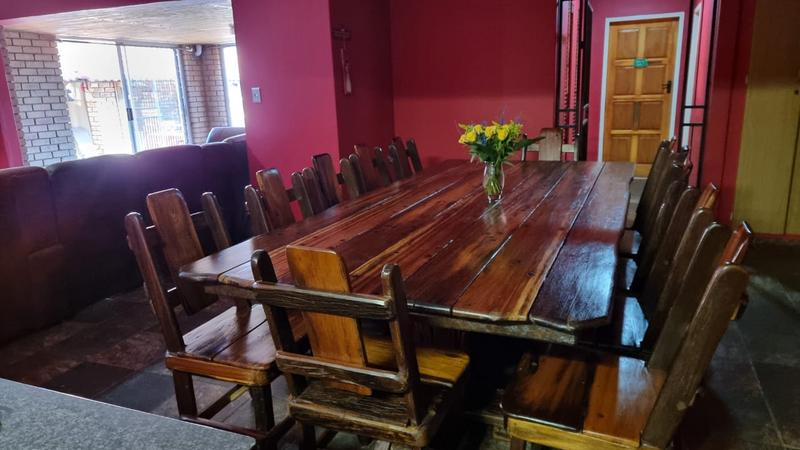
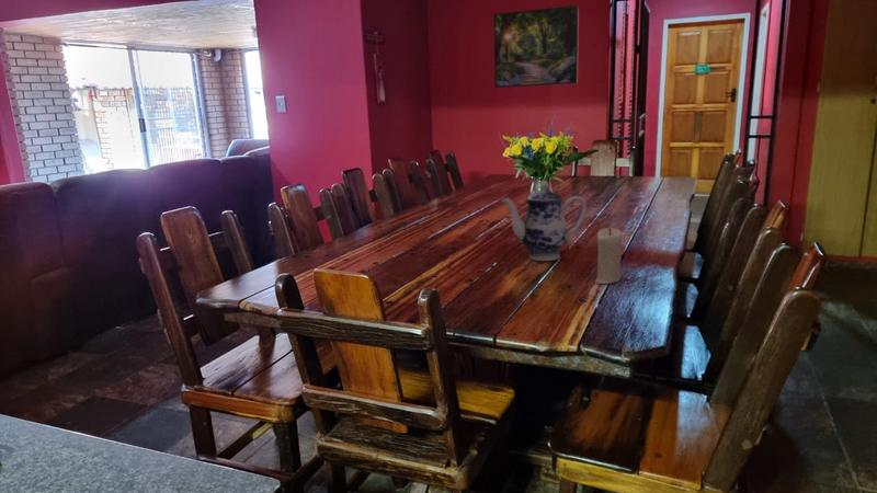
+ candle (608, 254)
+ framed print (535, 48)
+ teapot (544, 219)
